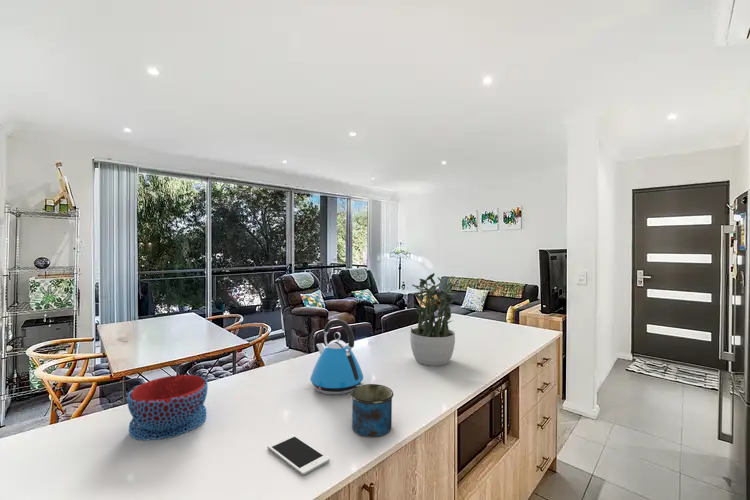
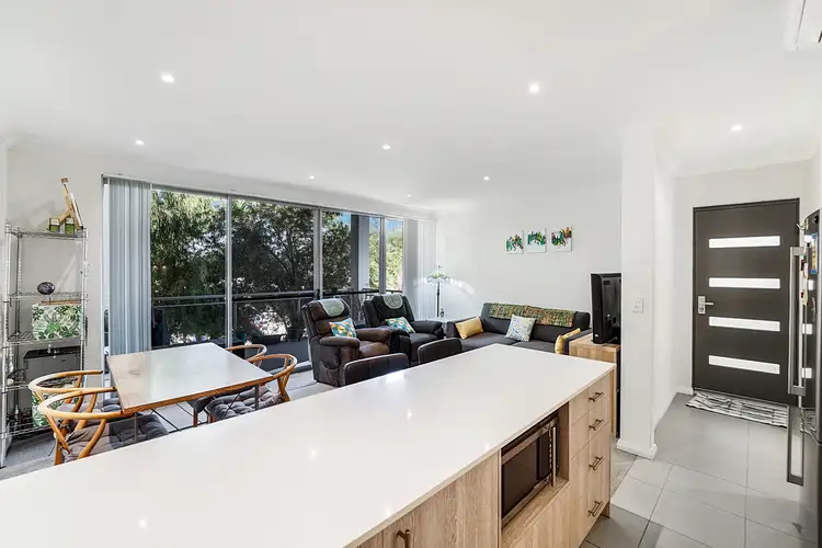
- kettle (338, 352)
- bowl (169, 404)
- cell phone (297, 452)
- mug (369, 407)
- potted plant (435, 316)
